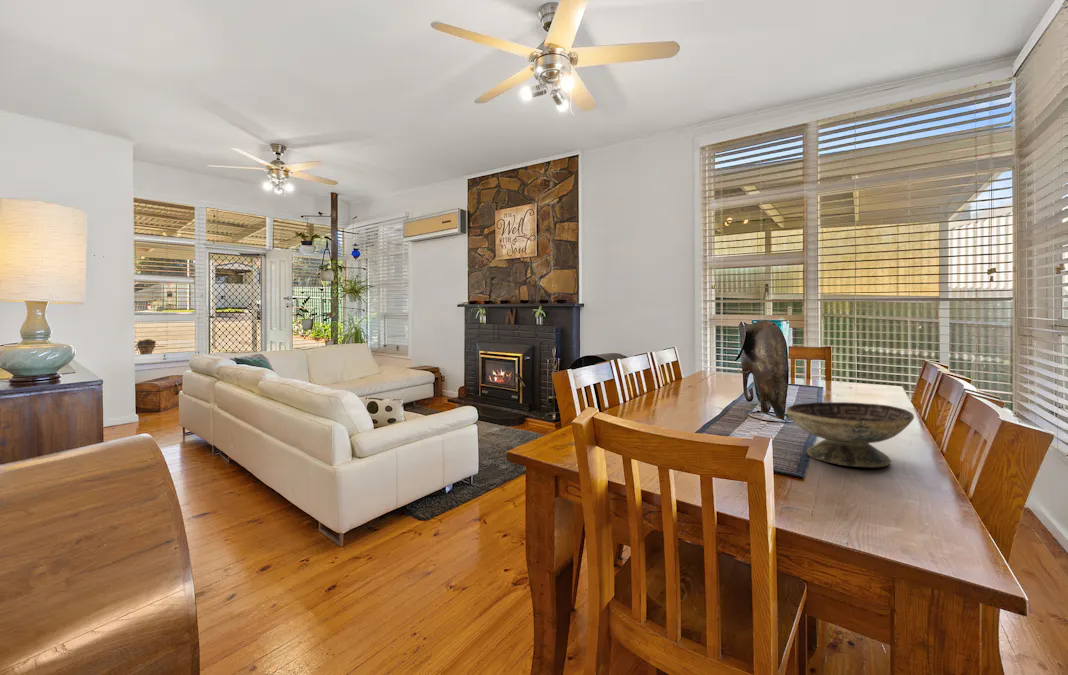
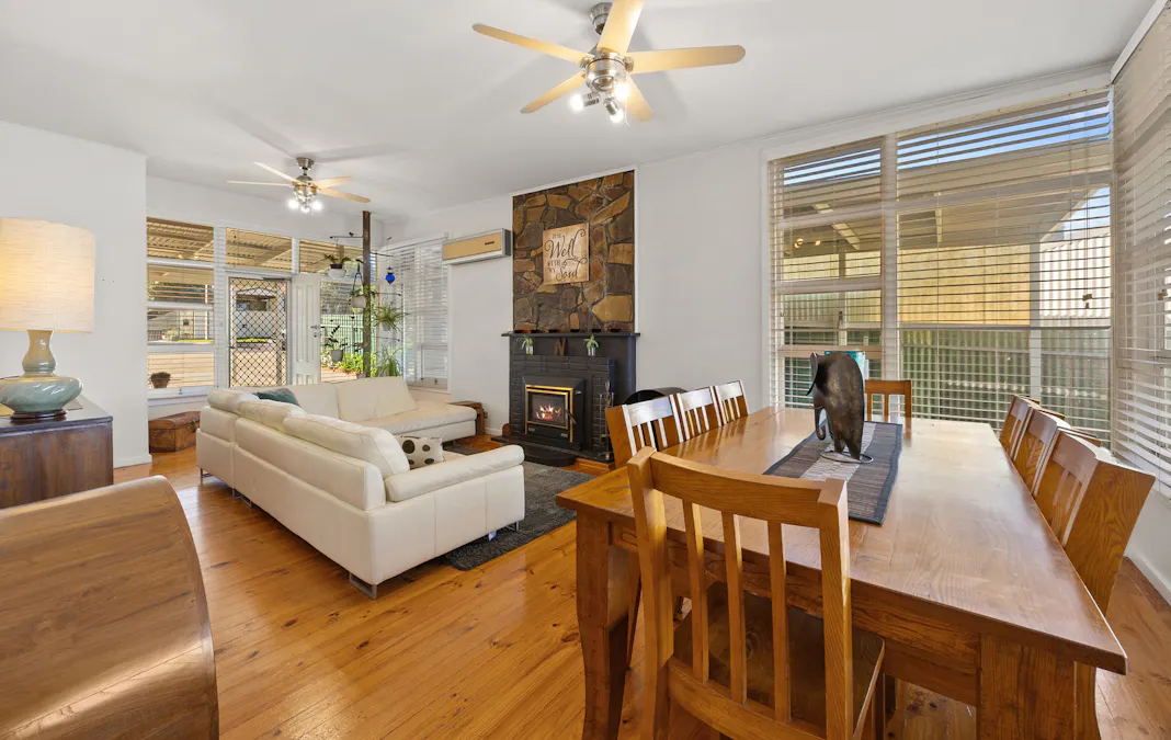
- decorative bowl (845, 432)
